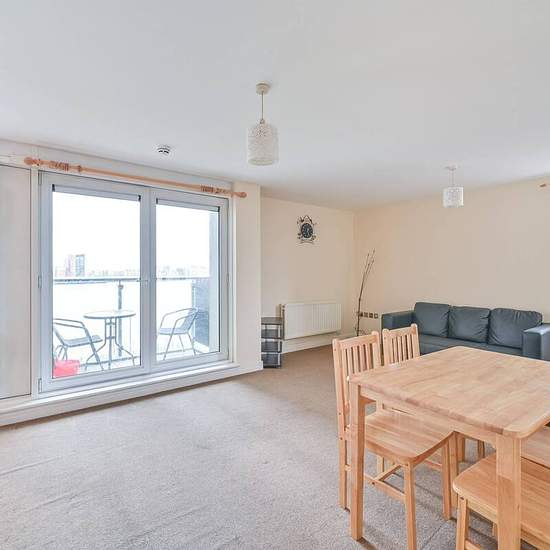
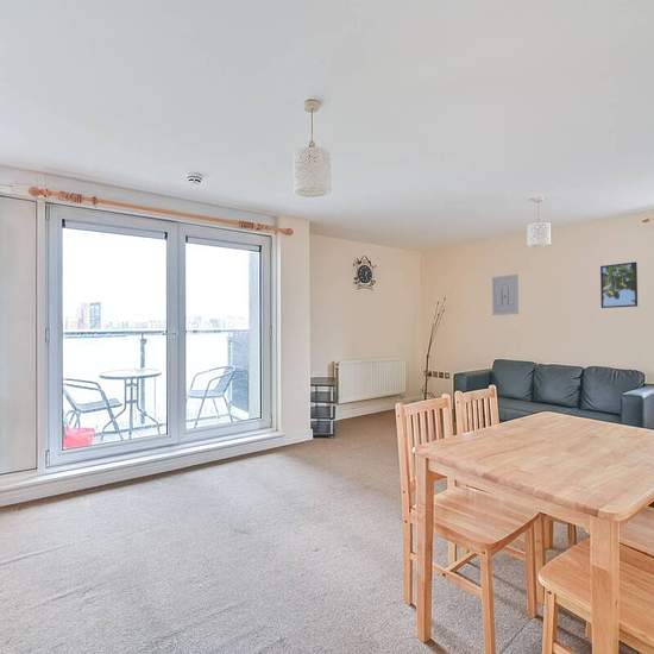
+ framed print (618, 285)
+ wall art (504, 295)
